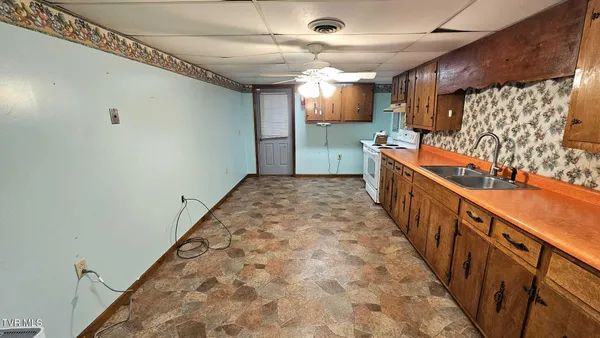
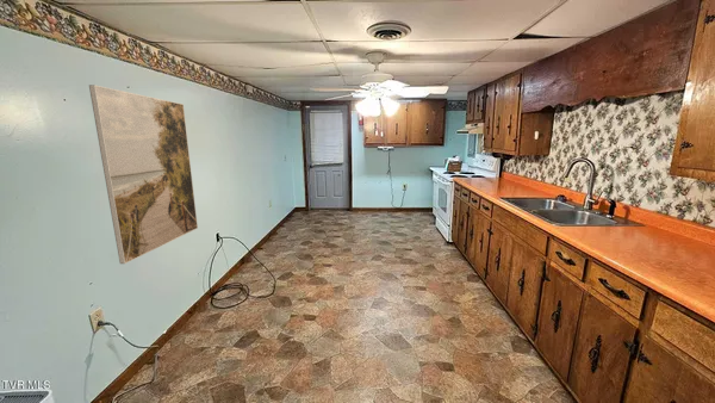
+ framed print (155, 173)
